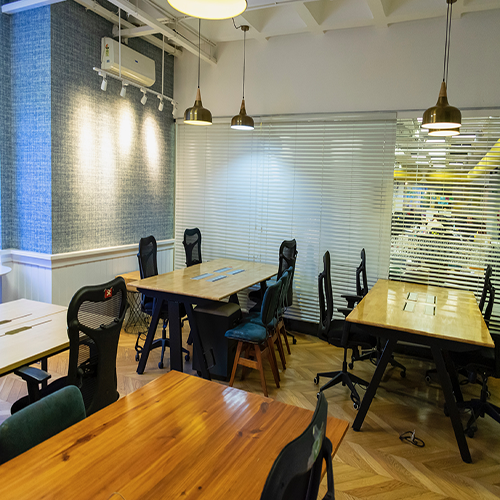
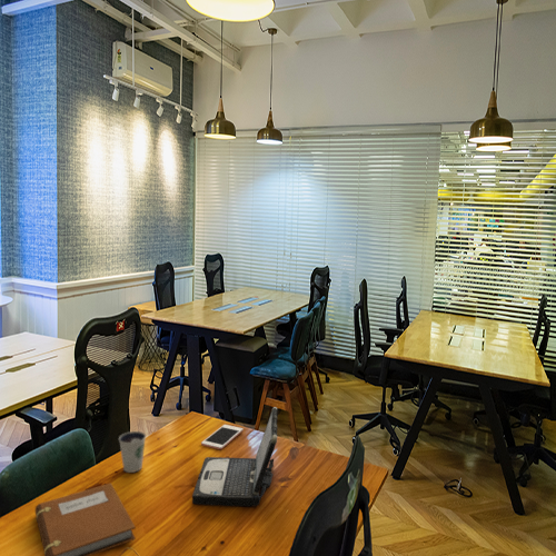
+ laptop (239, 458)
+ notebook (82, 519)
+ dixie cup (132, 453)
+ cell phone (222, 436)
